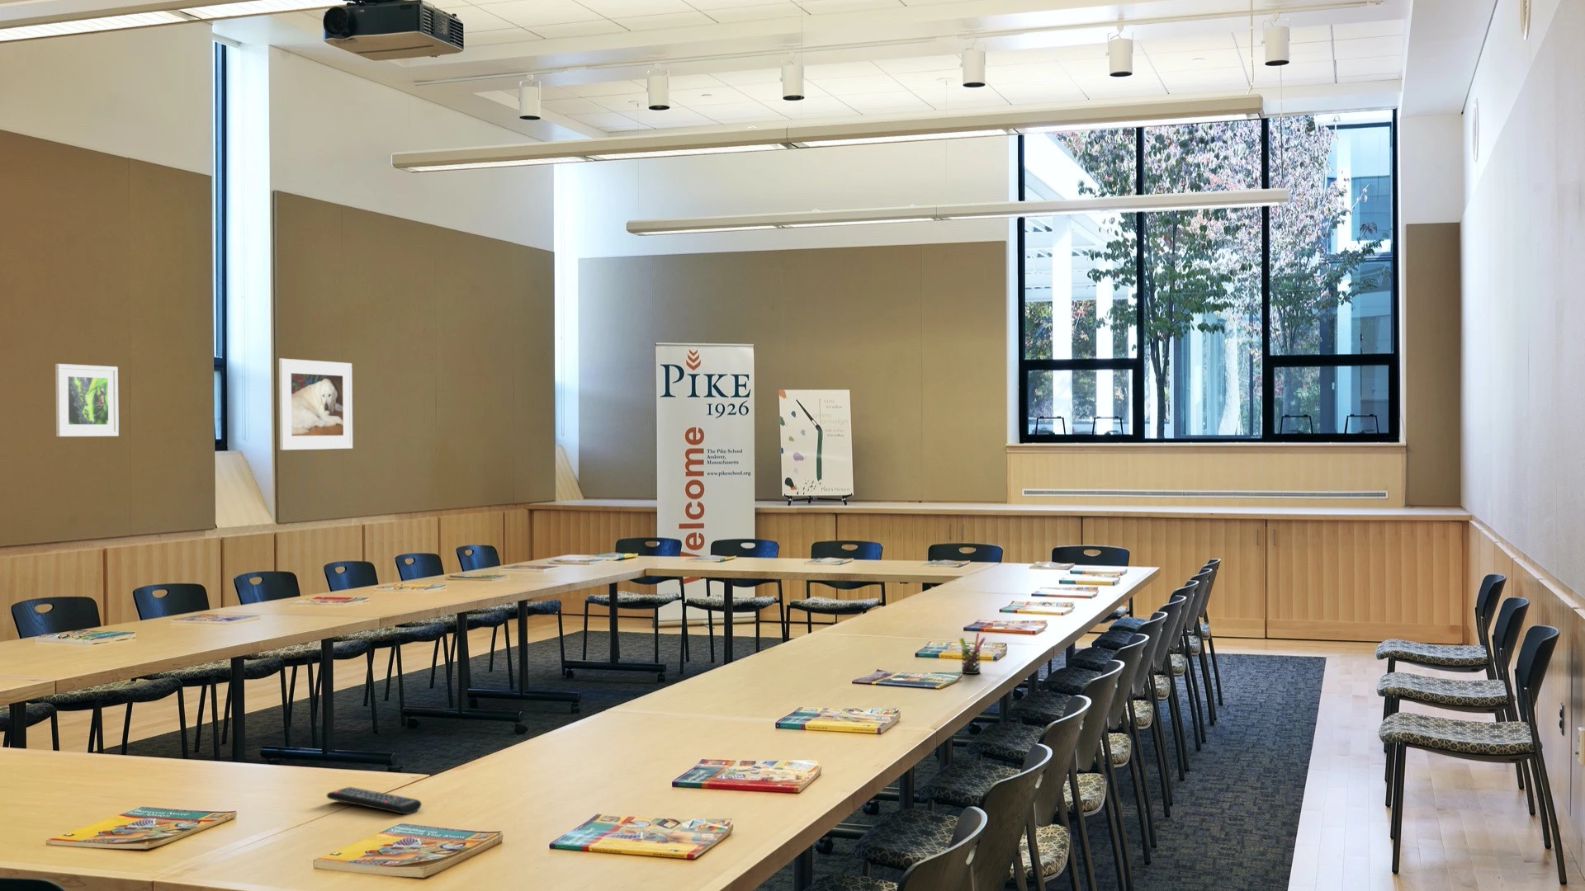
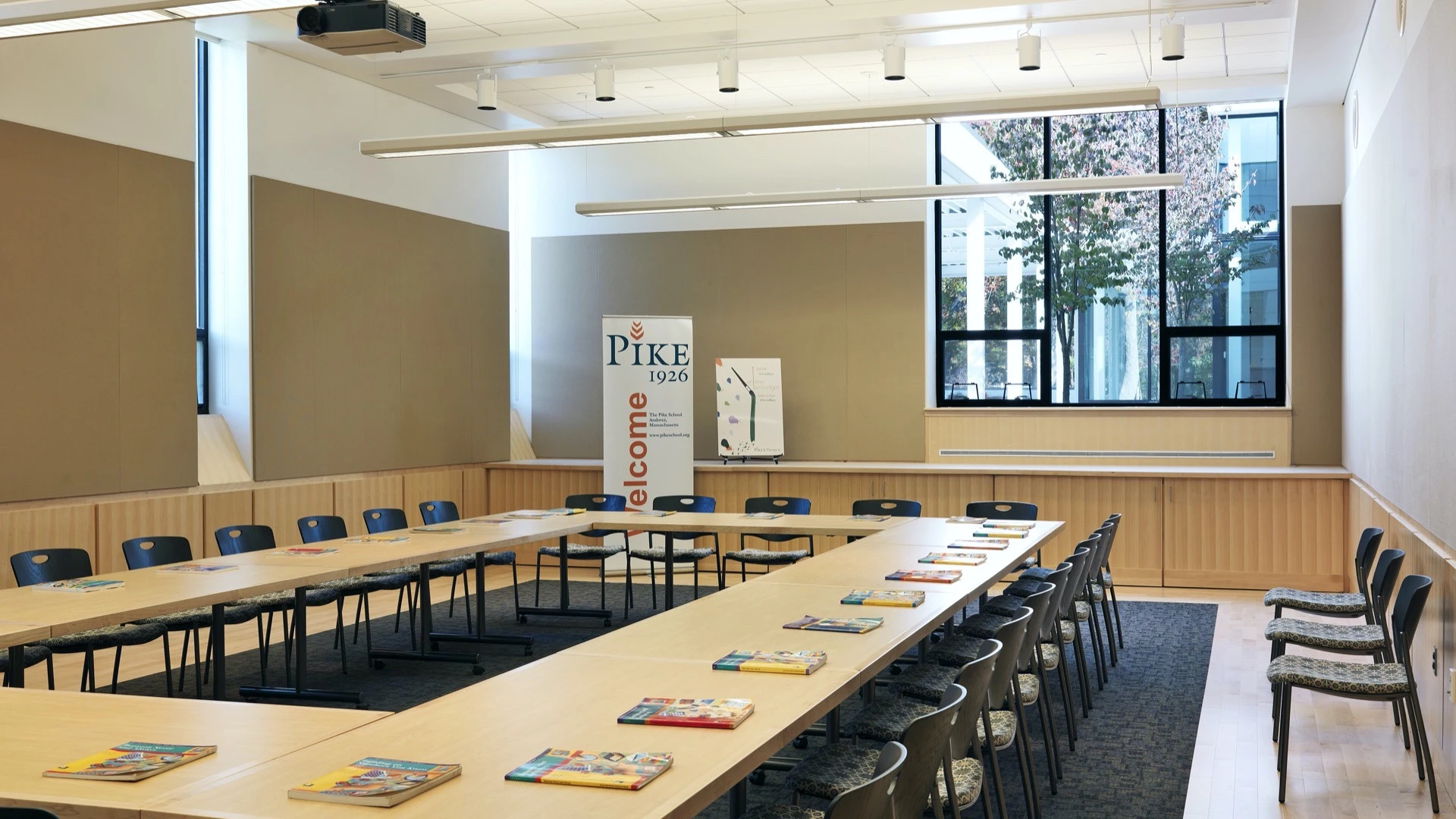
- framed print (317, 405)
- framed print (87, 400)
- remote control (373, 801)
- pen holder (970, 652)
